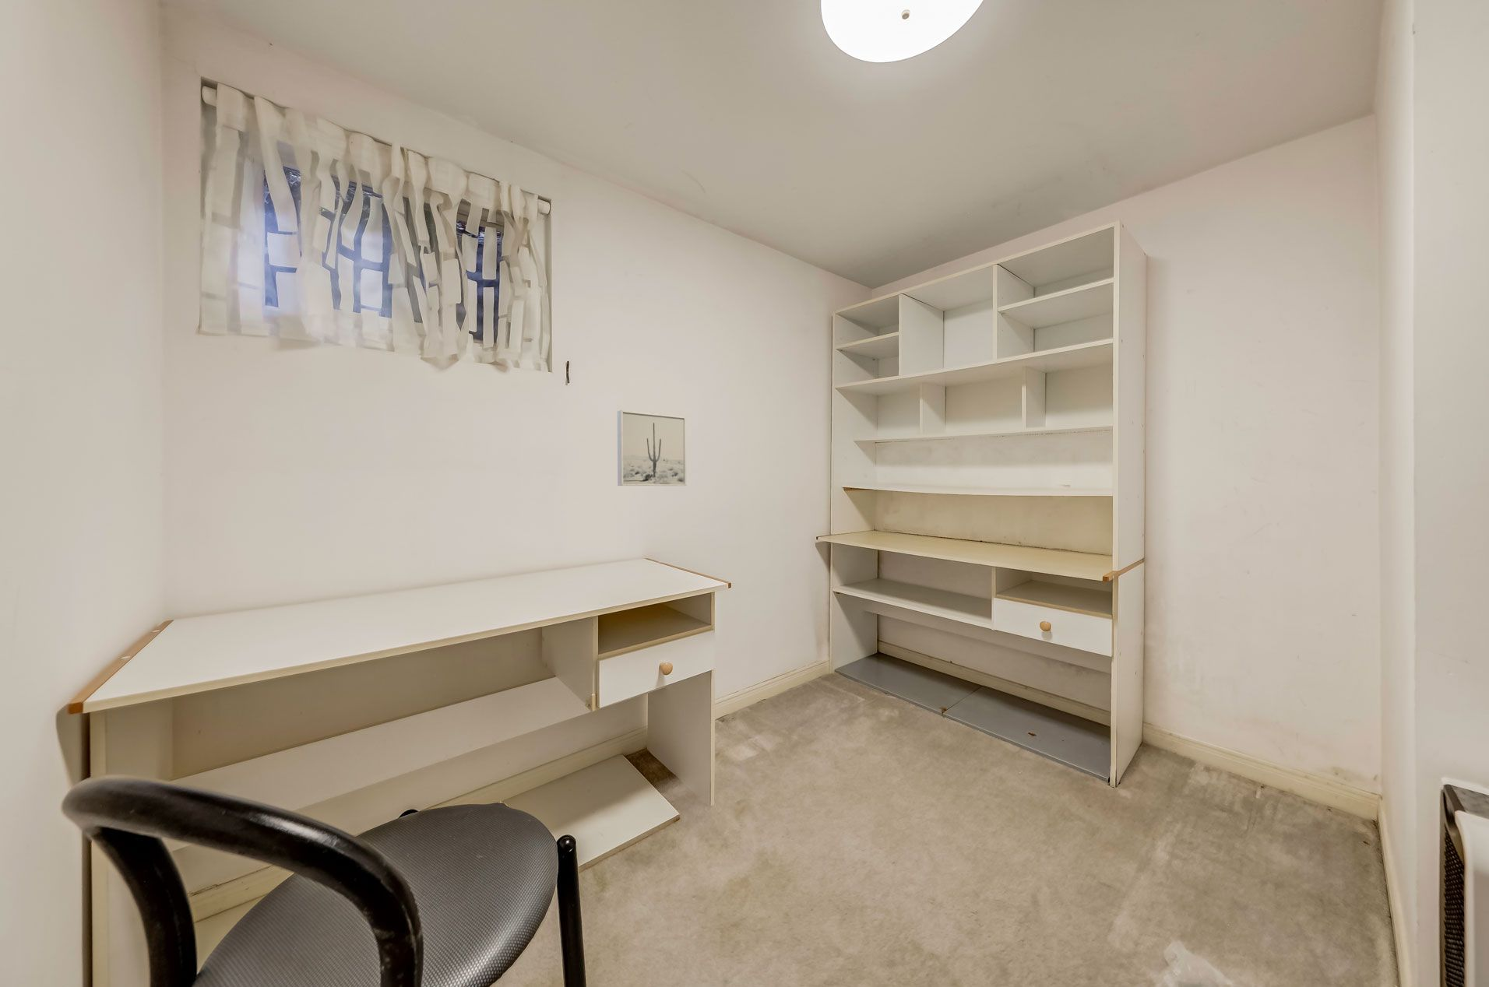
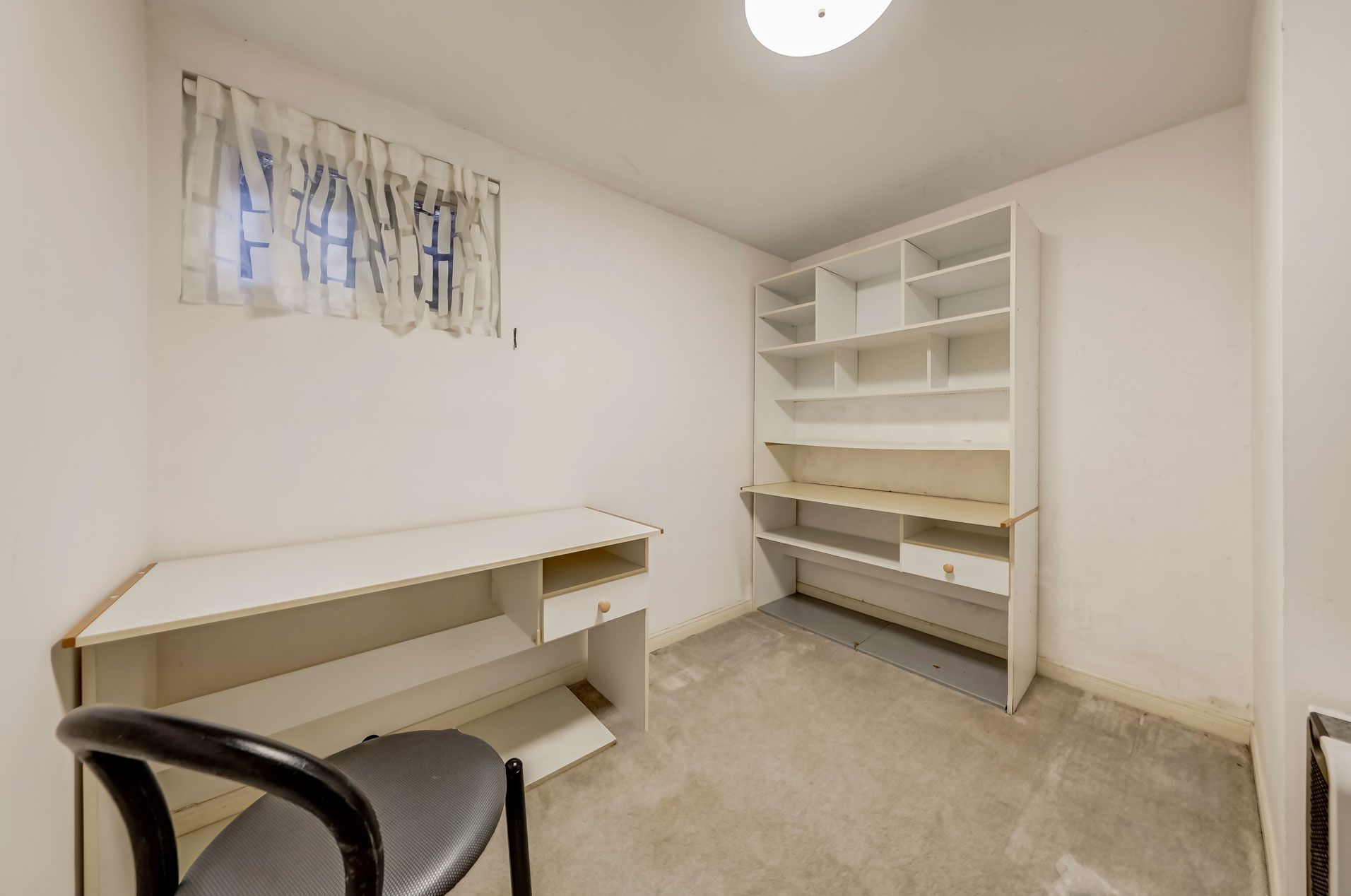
- wall art (652, 449)
